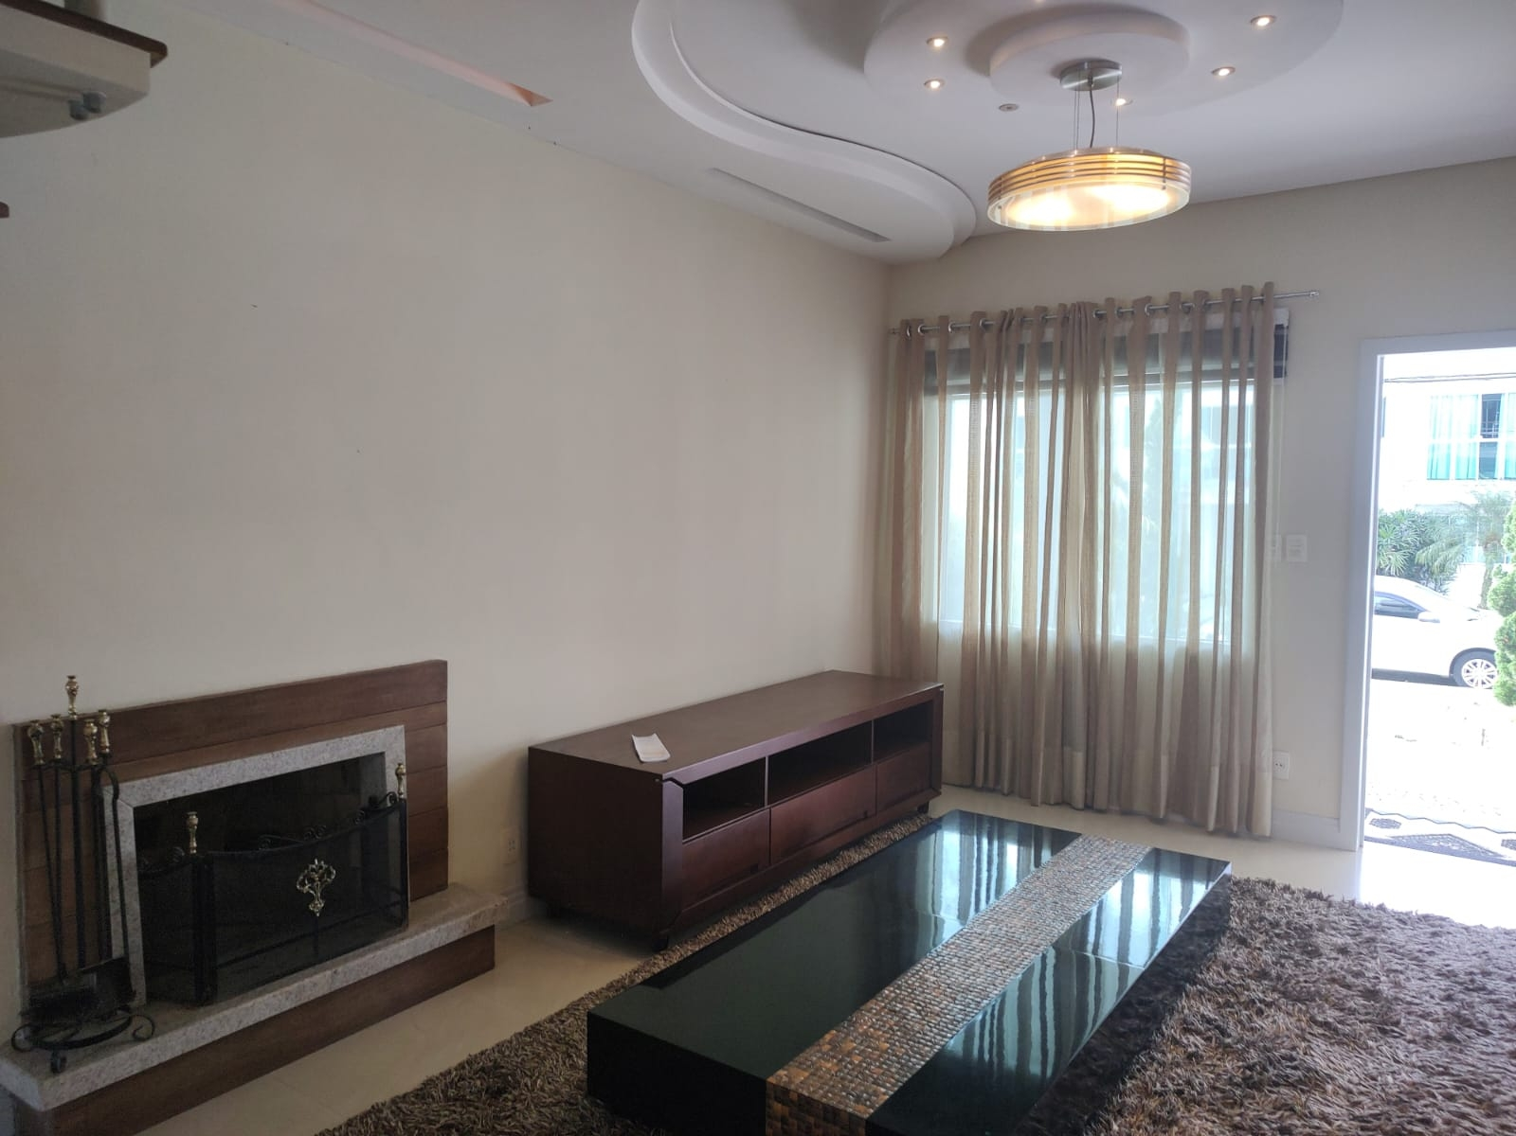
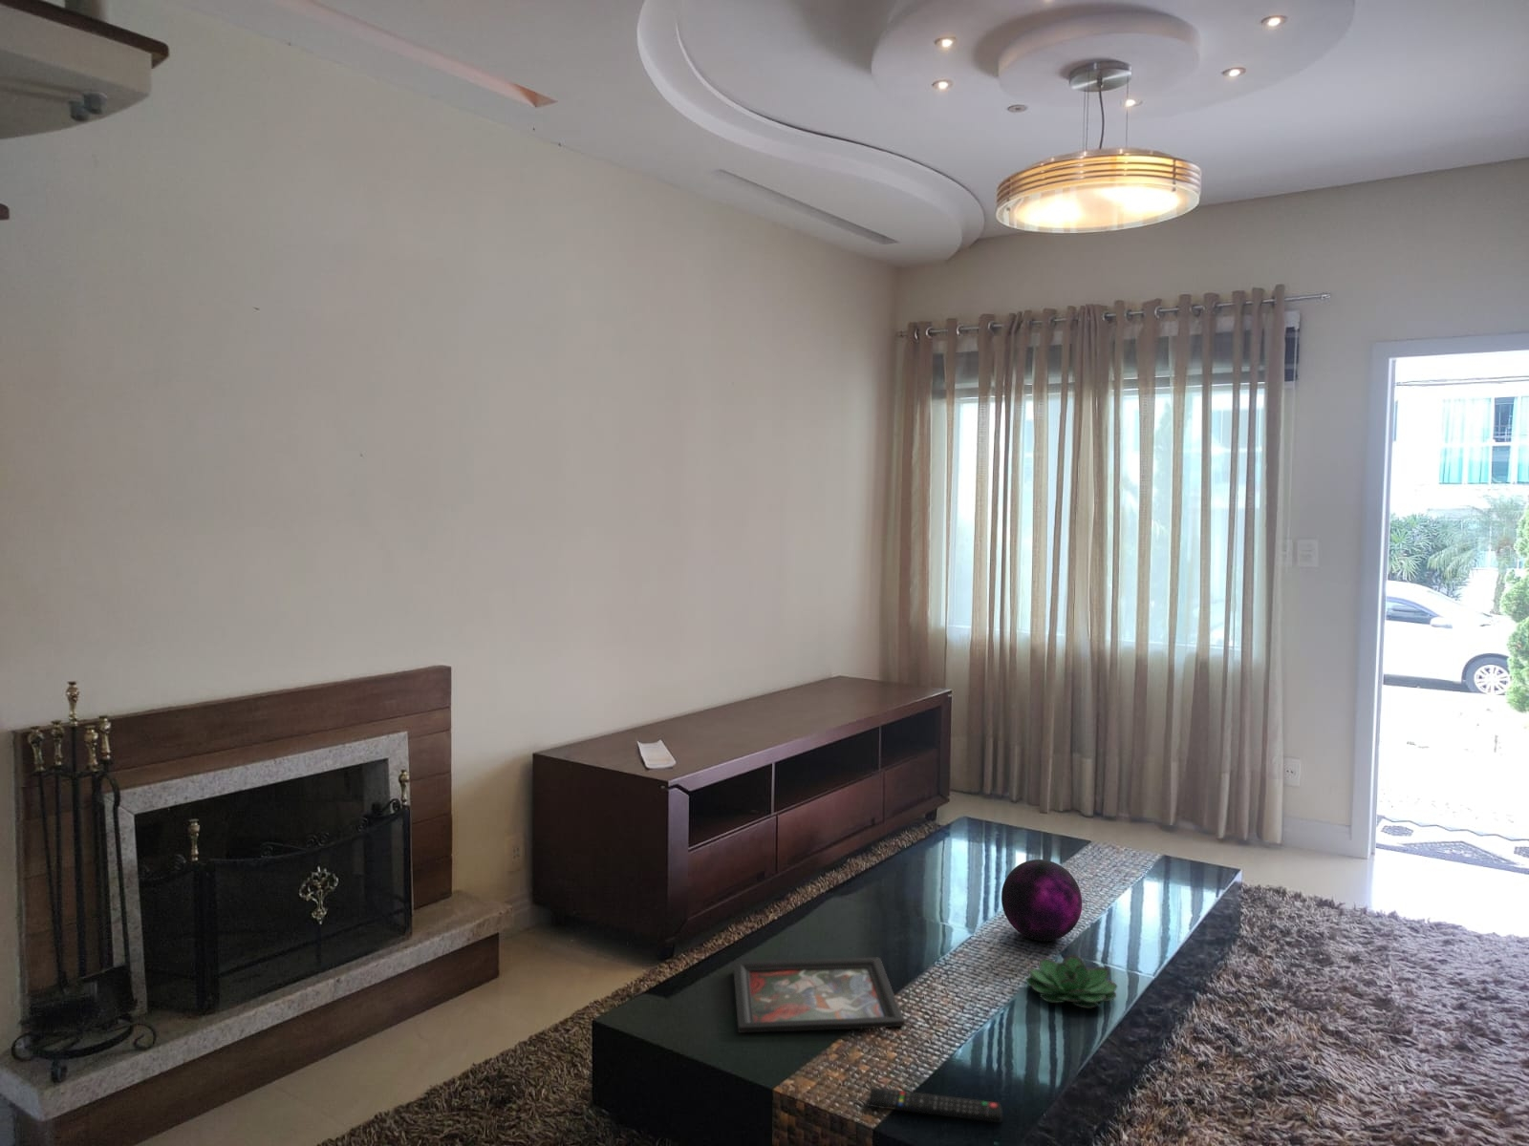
+ succulent plant (1070, 981)
+ remote control (934, 1106)
+ decorative tray (813, 992)
+ decorative orb (1040, 899)
